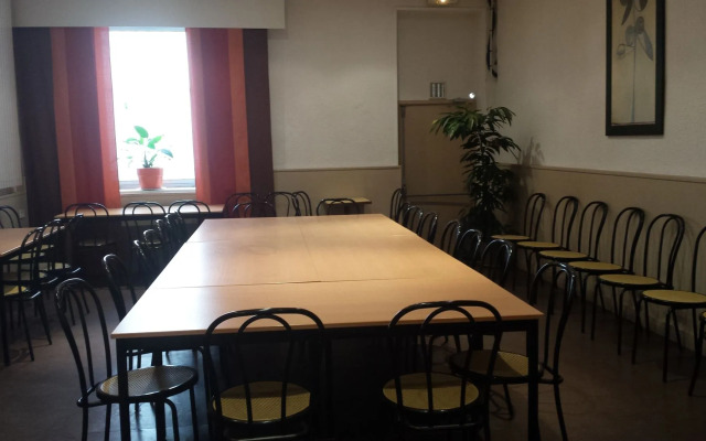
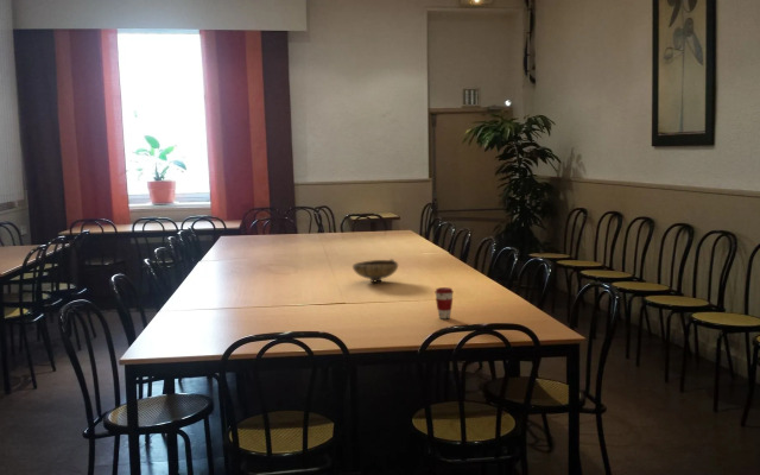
+ bowl (375, 271)
+ coffee cup (444, 303)
